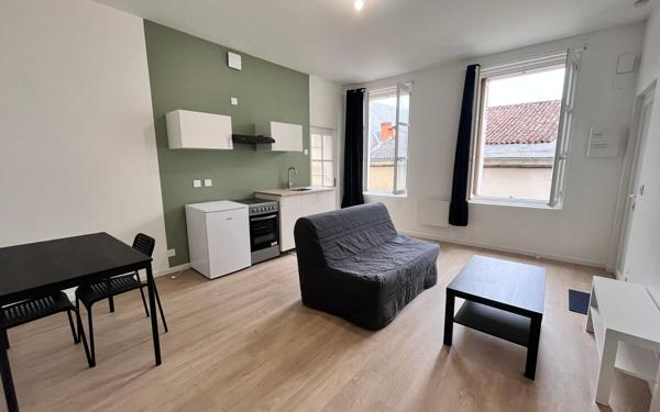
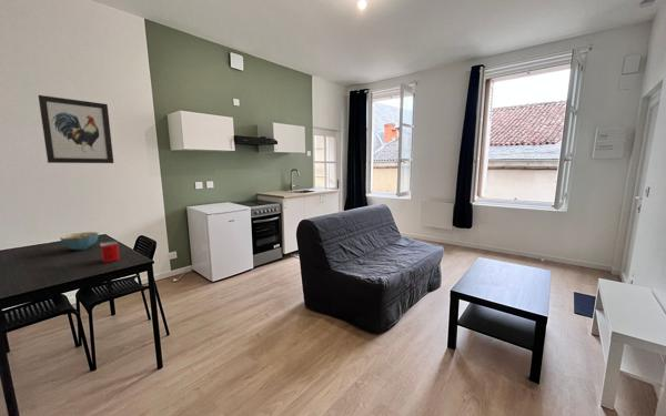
+ cereal bowl (80, 242)
+ mug (110, 252)
+ wall art (79, 132)
